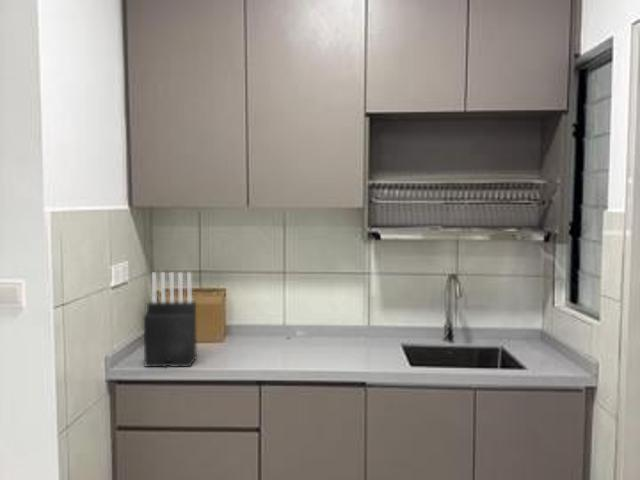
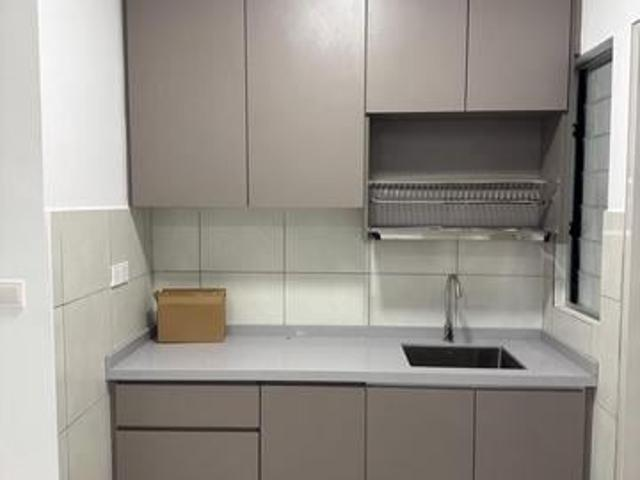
- knife block (169, 318)
